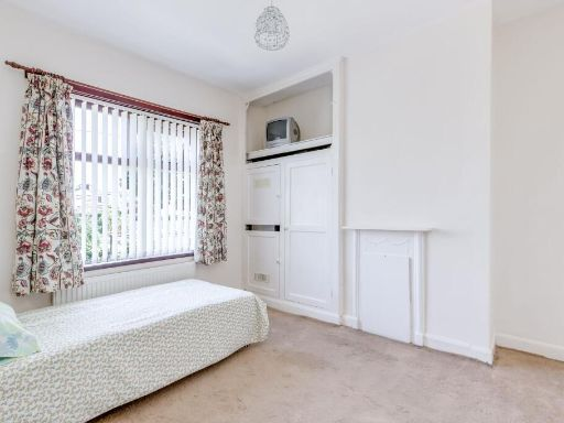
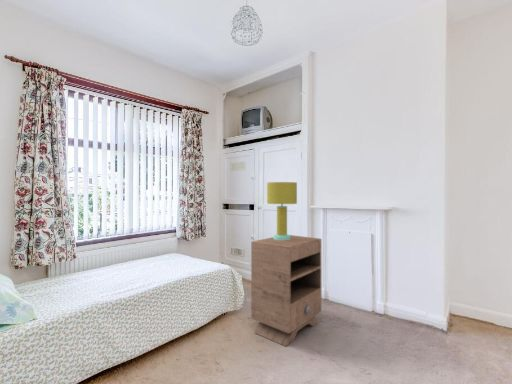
+ table lamp (281, 210)
+ nightstand (288, 283)
